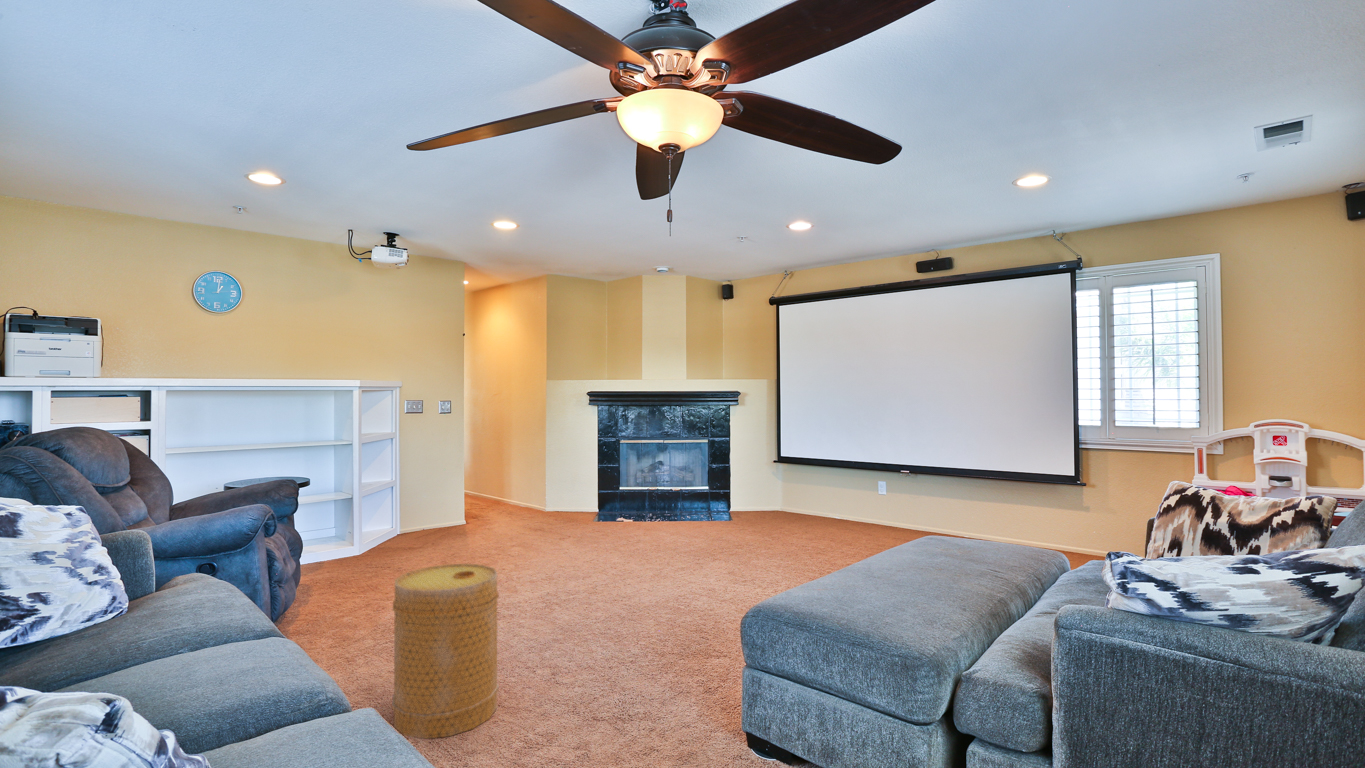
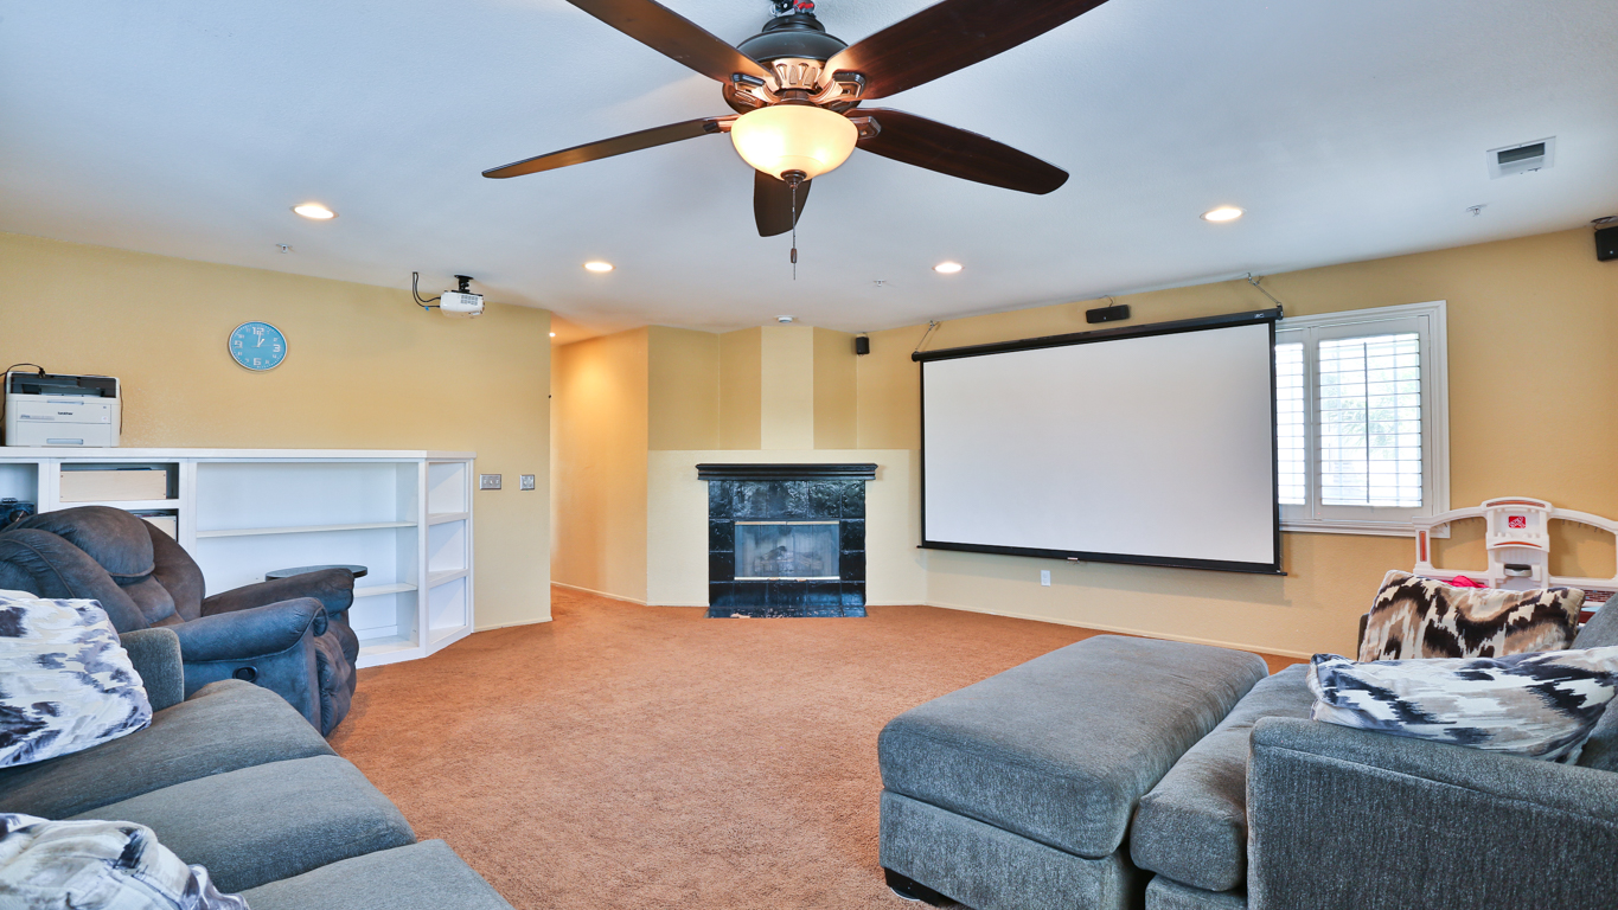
- basket (446, 644)
